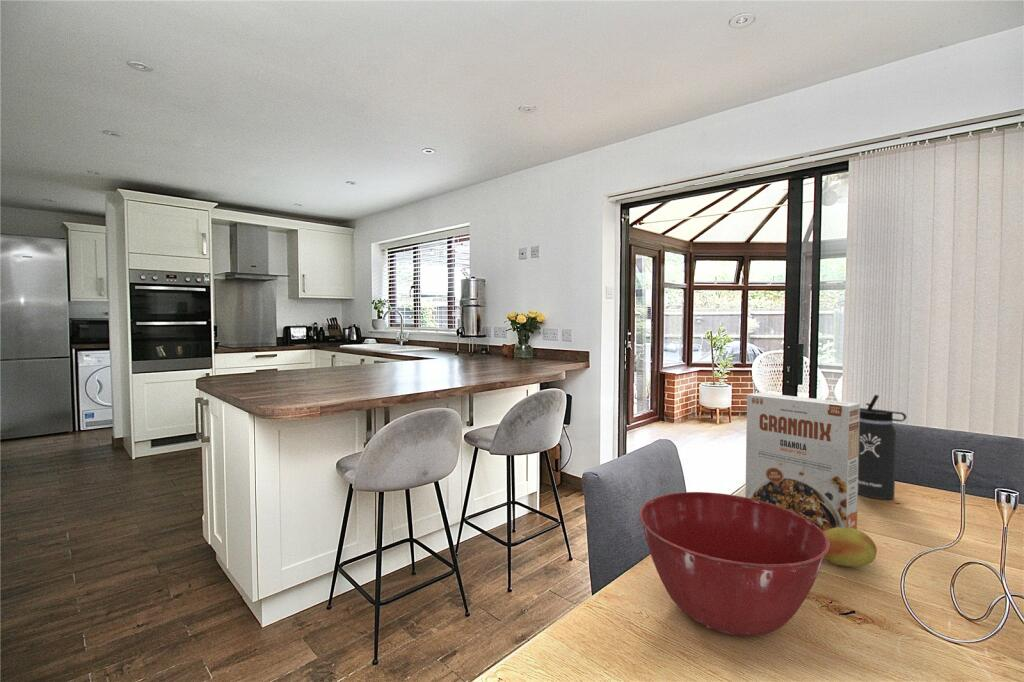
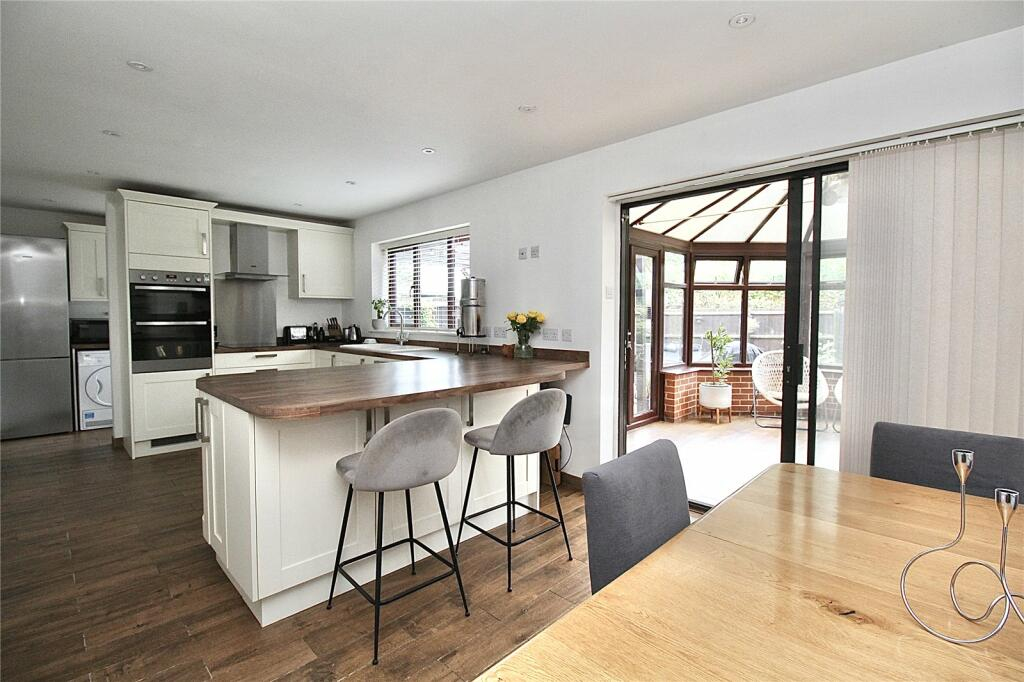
- cereal box (798, 460)
- fruit (844, 546)
- mixing bowl (727, 566)
- thermos bottle (878, 444)
